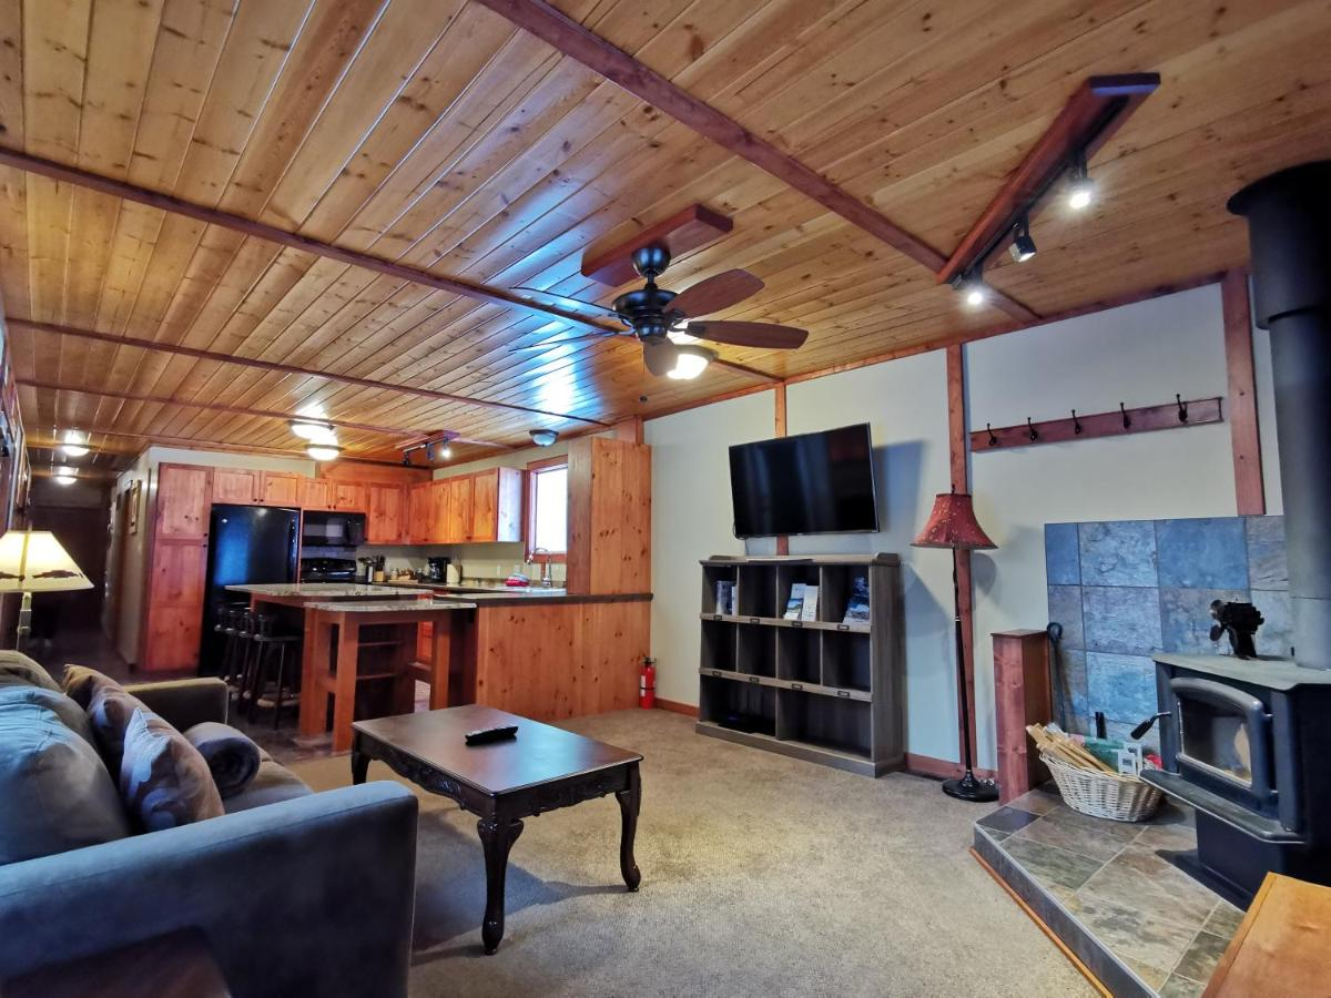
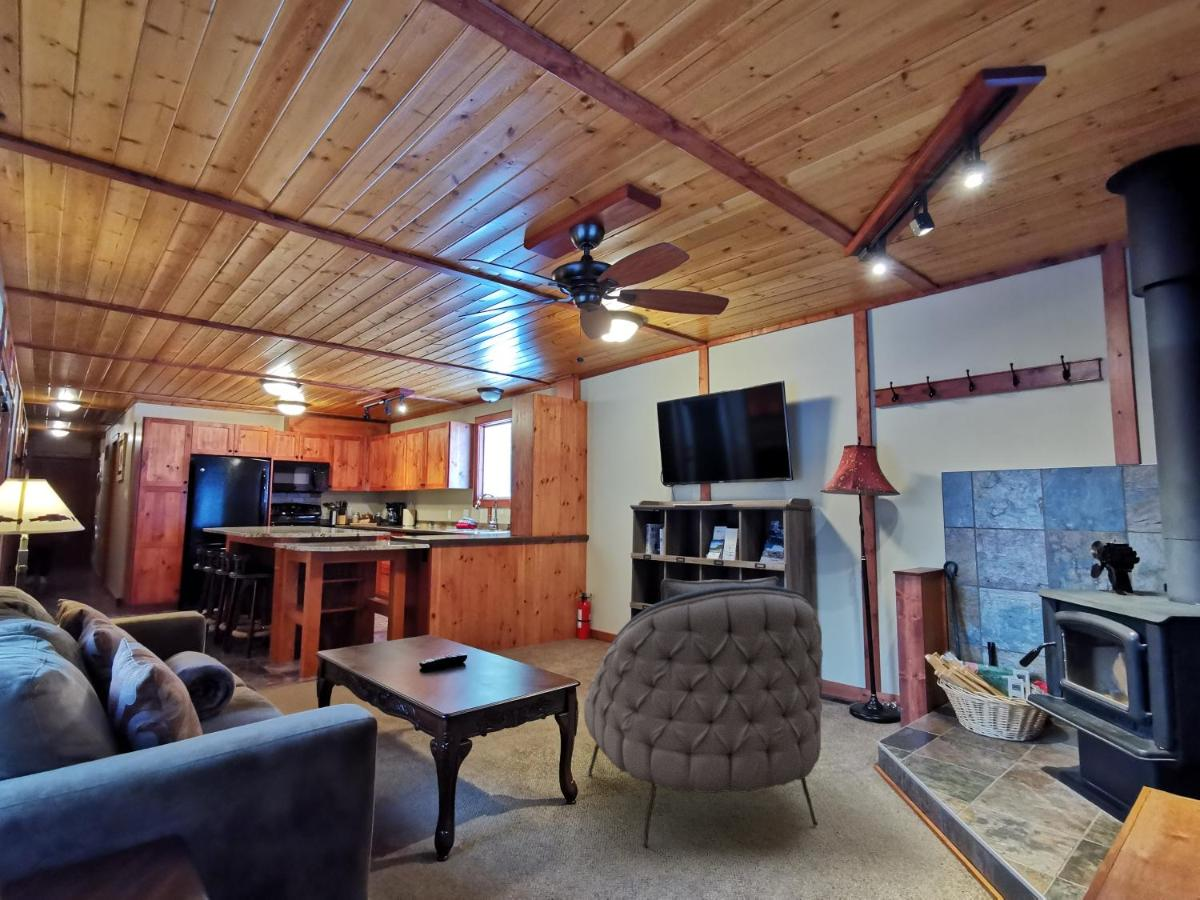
+ armchair (704, 686)
